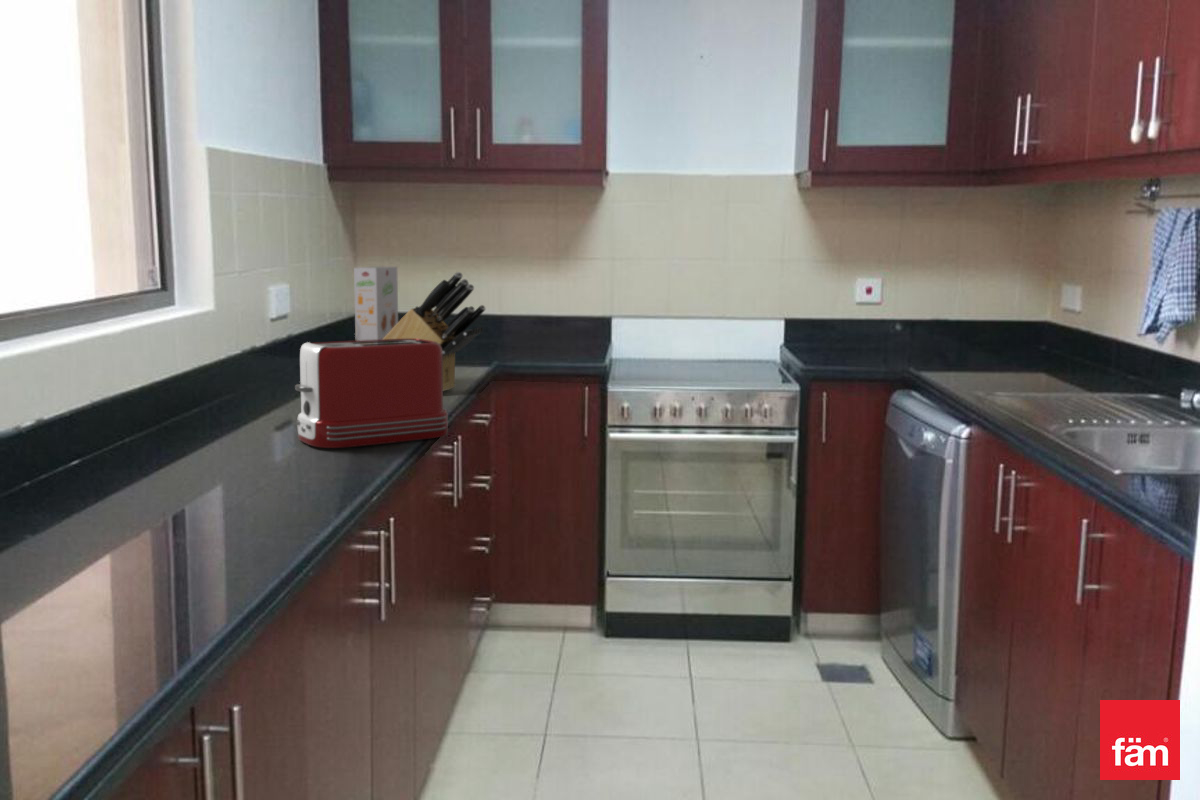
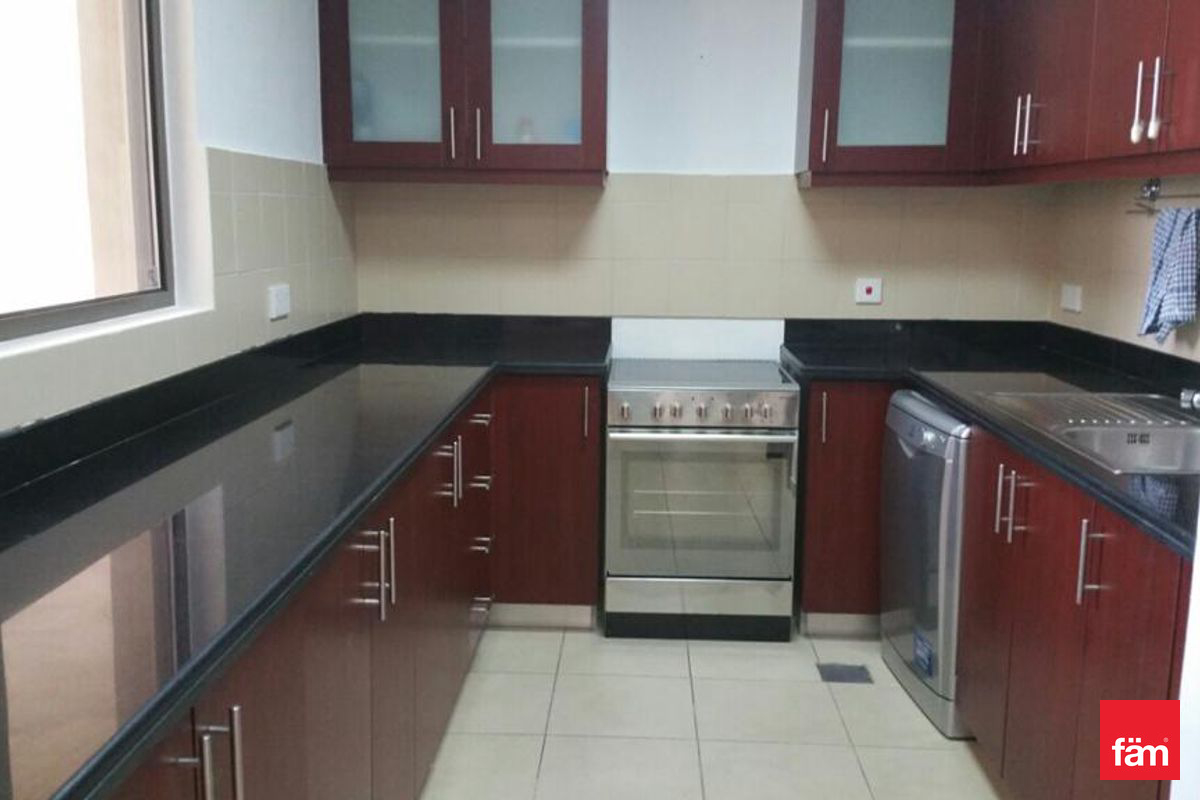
- toaster (373, 389)
- knife block (416, 331)
- cereal box (377, 319)
